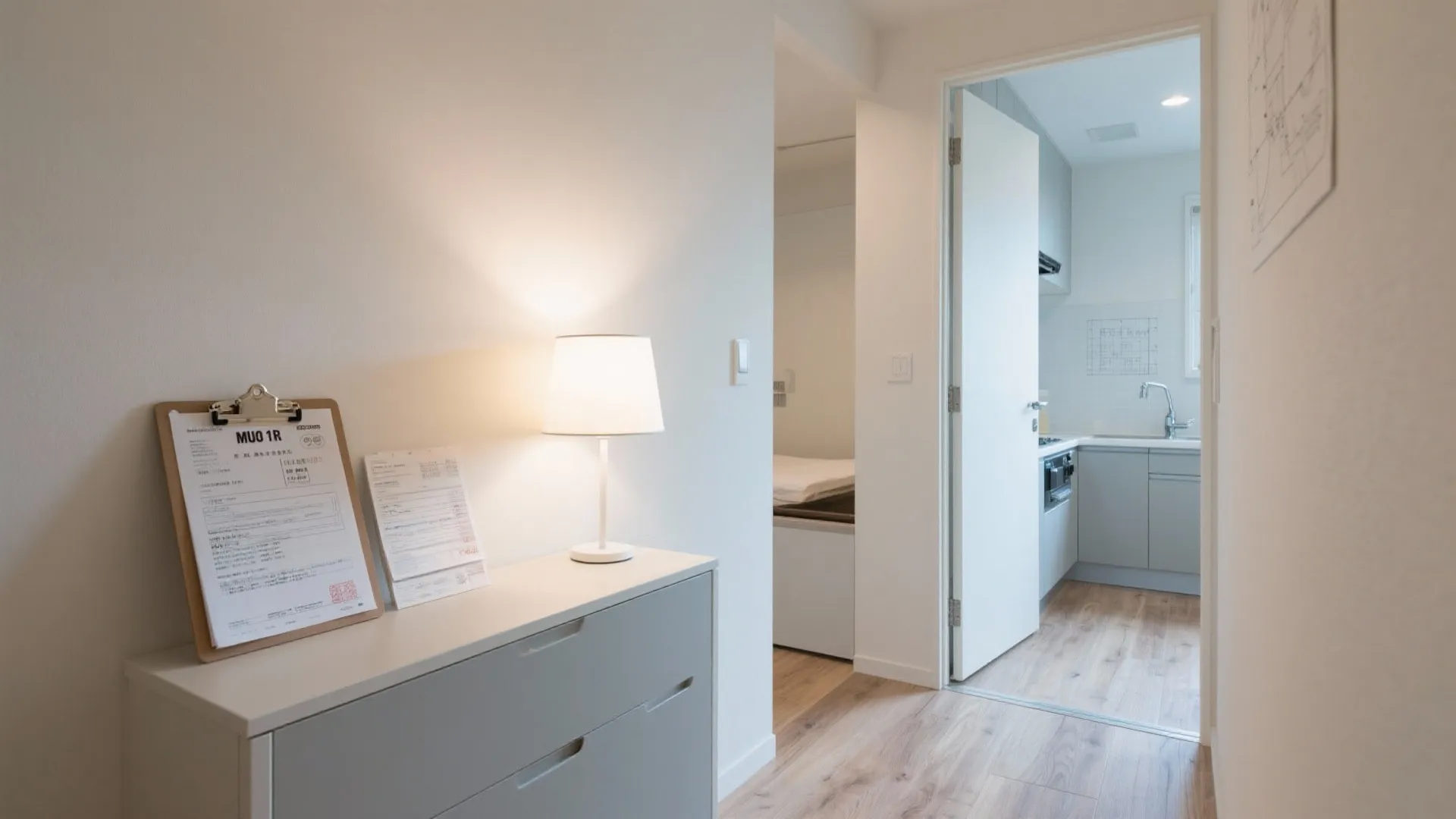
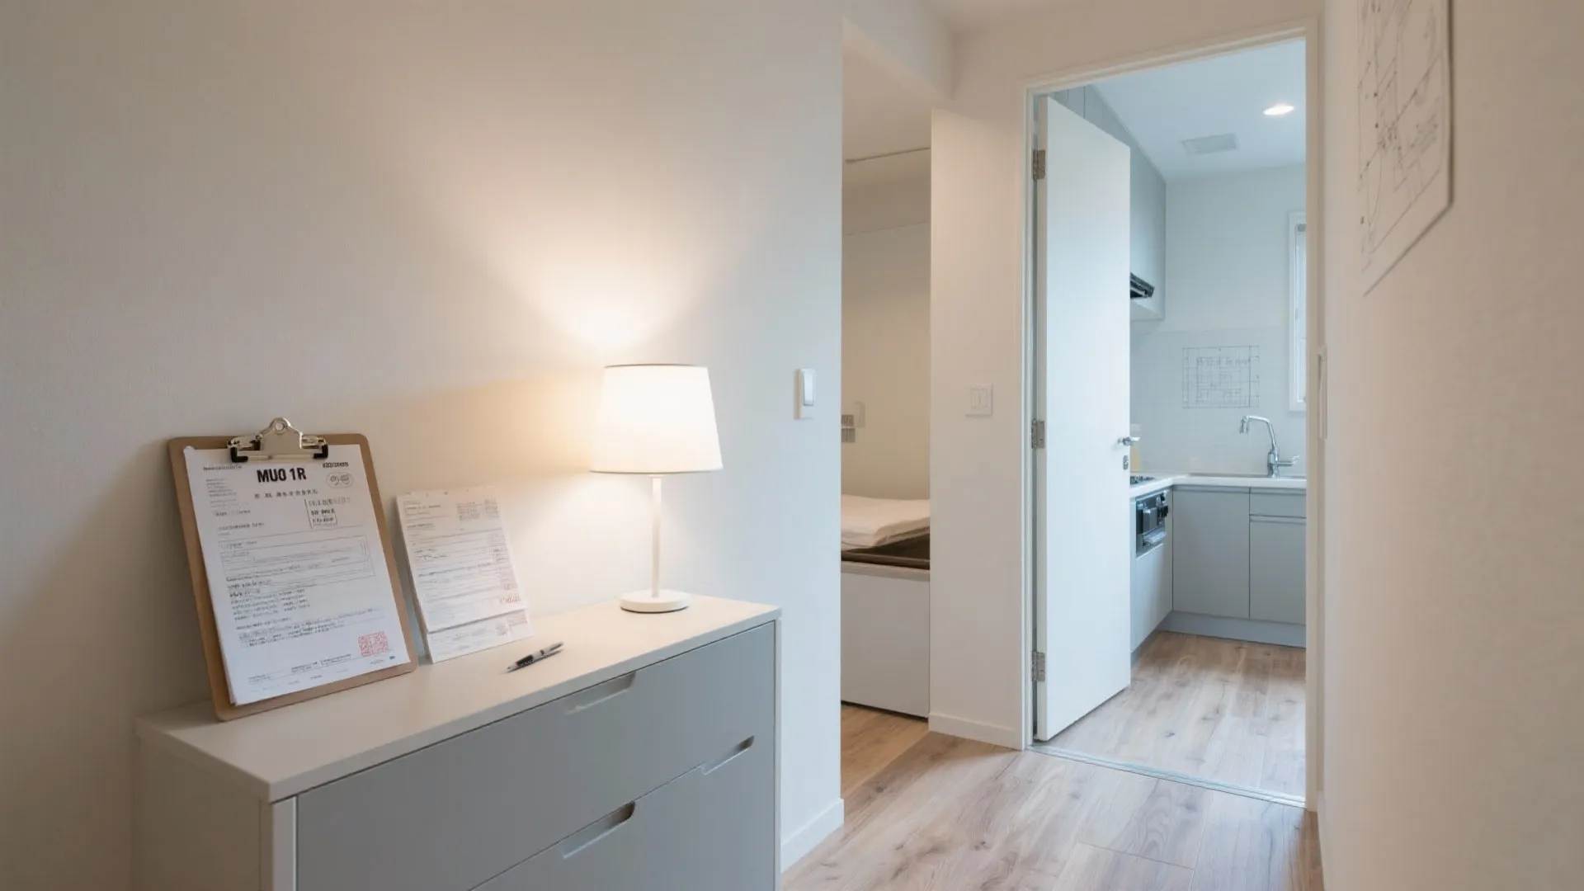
+ pen (536, 655)
